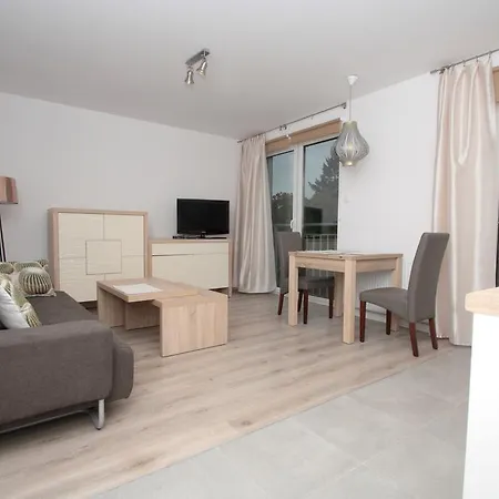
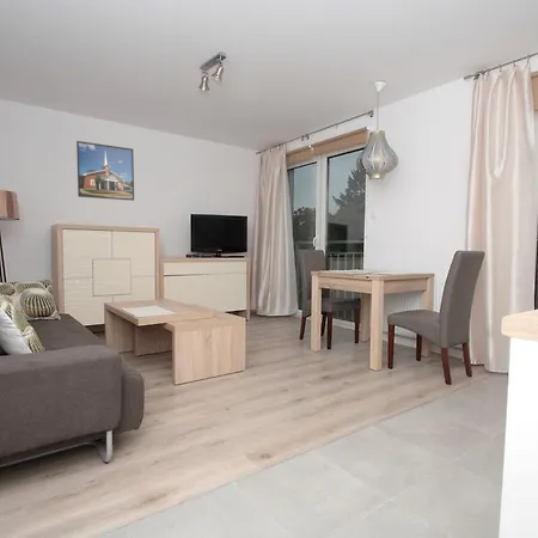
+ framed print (106, 171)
